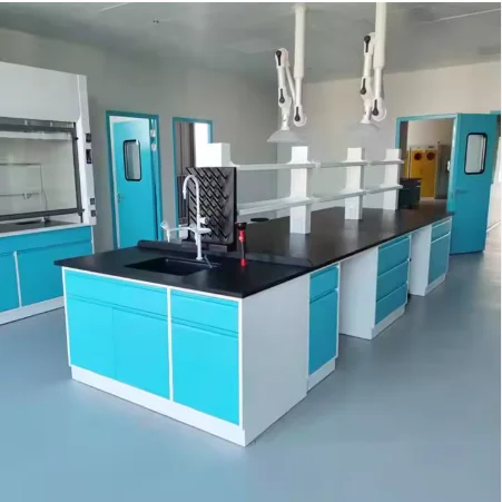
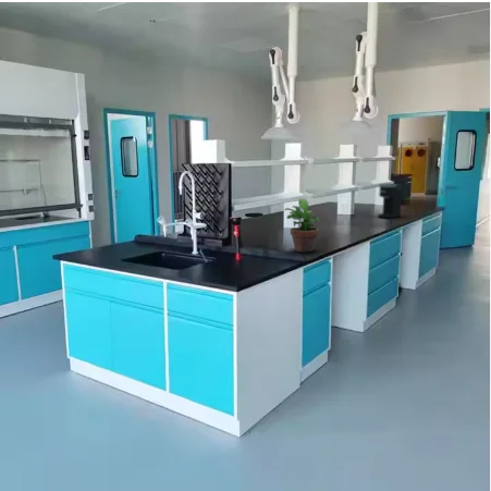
+ potted plant (305, 225)
+ coffee maker (390, 200)
